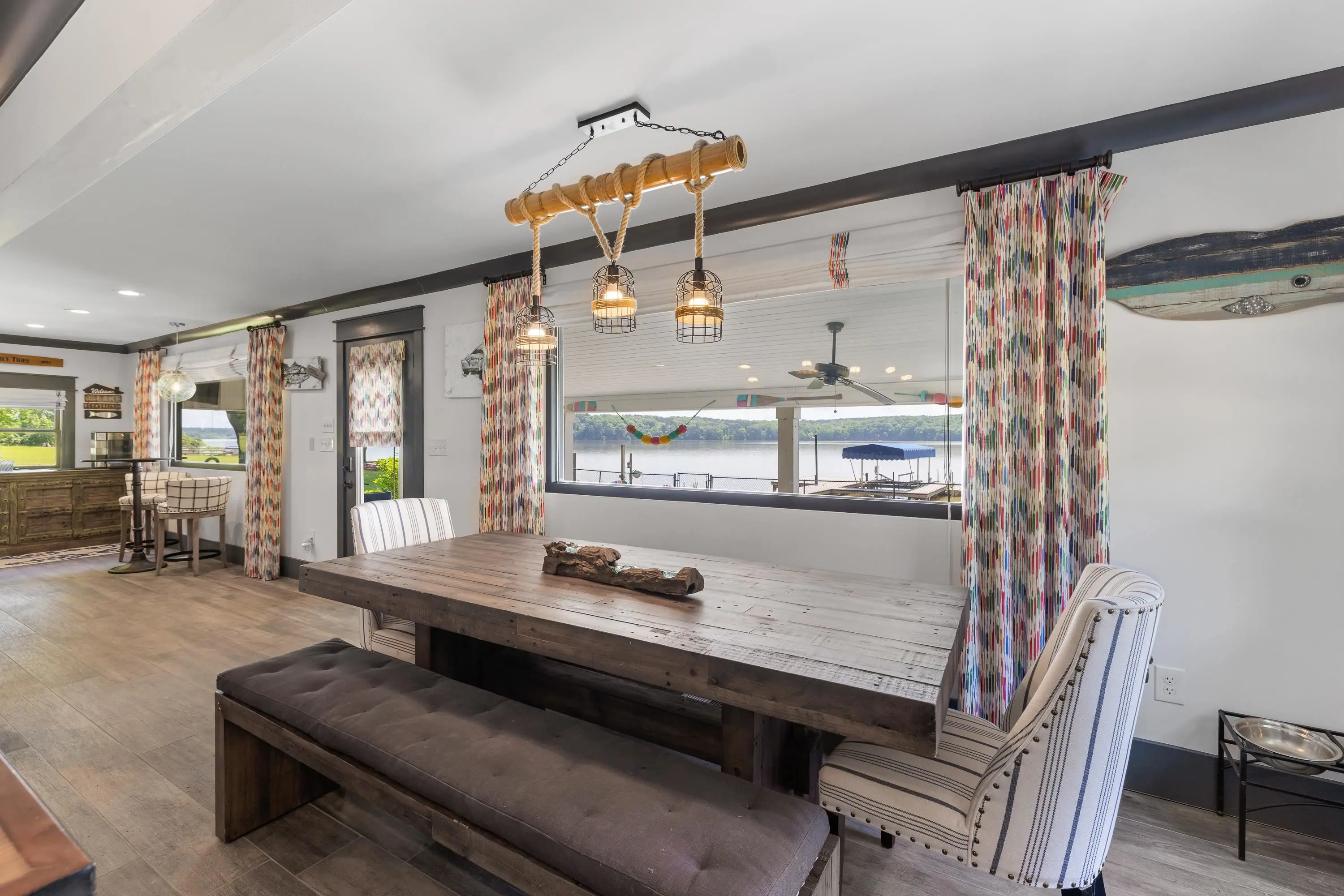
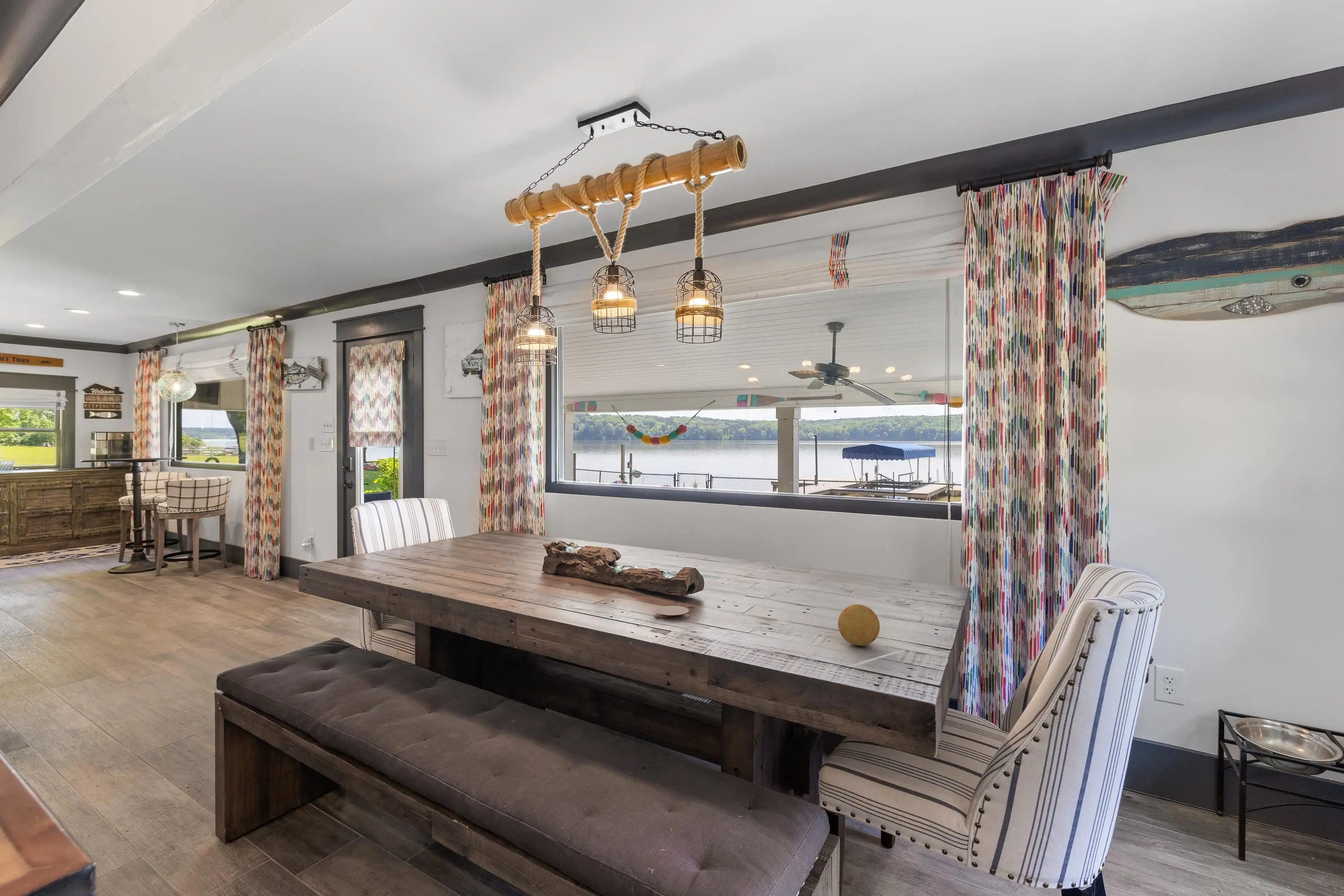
+ fruit (858, 625)
+ coaster (672, 613)
